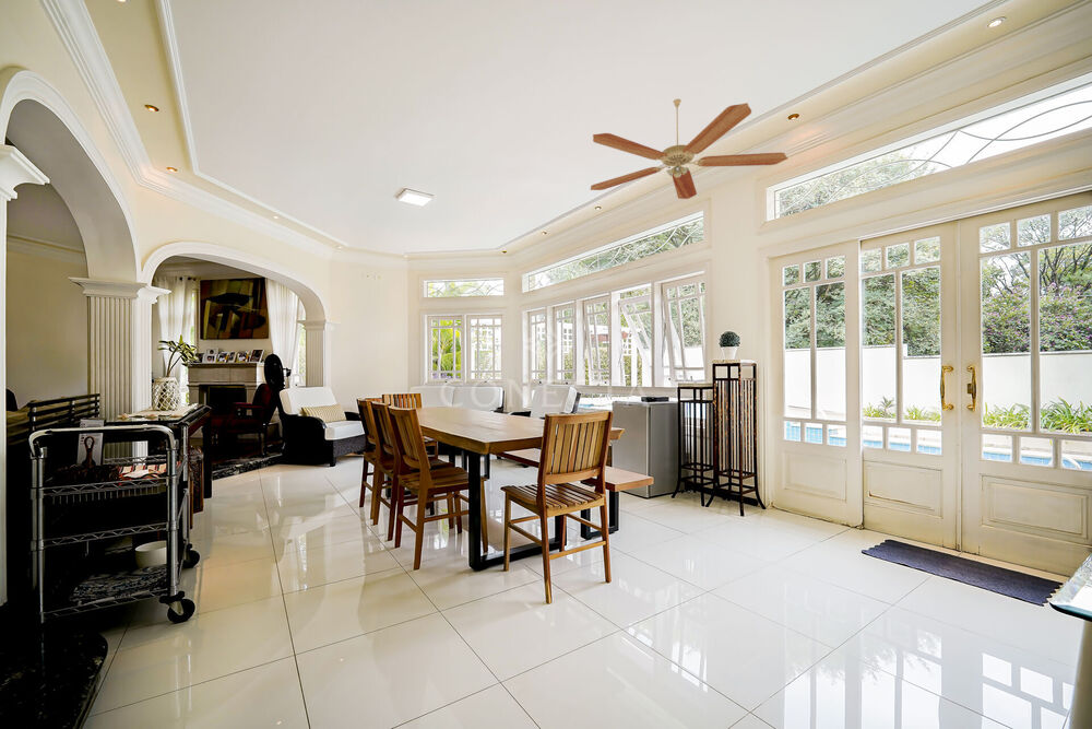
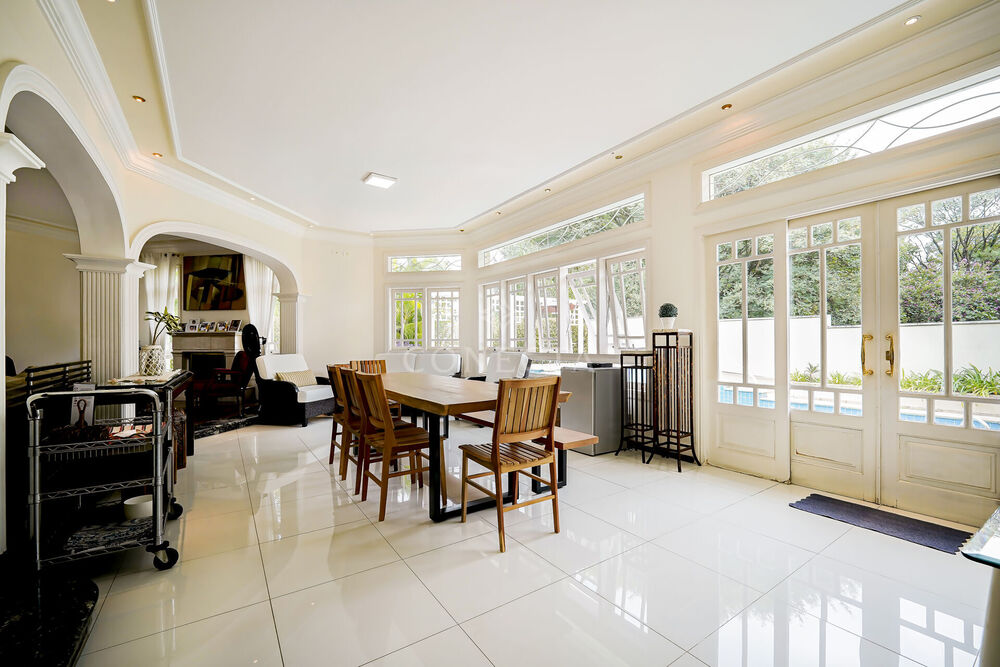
- ceiling fan (677, 140)
